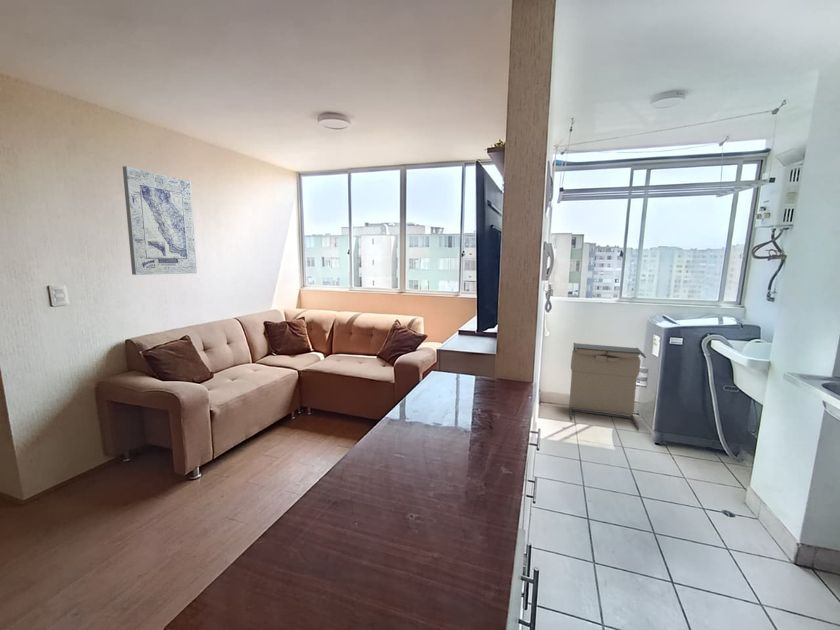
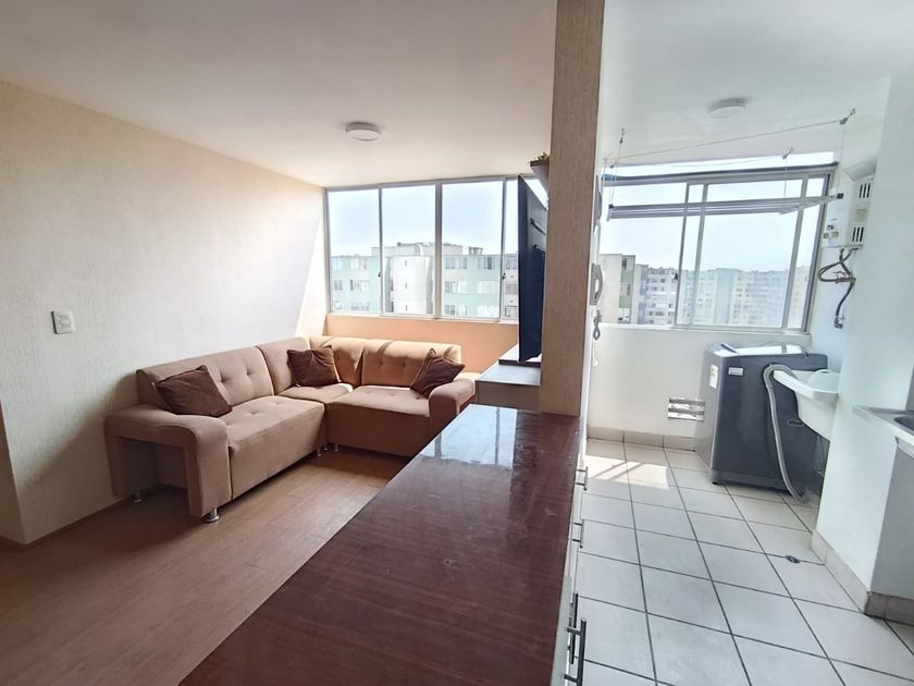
- laundry hamper (604, 383)
- wall art (163, 225)
